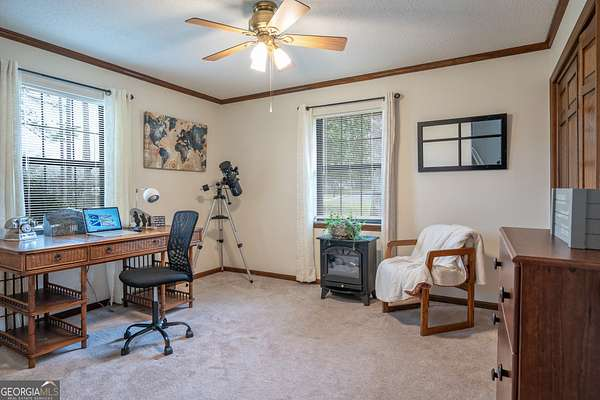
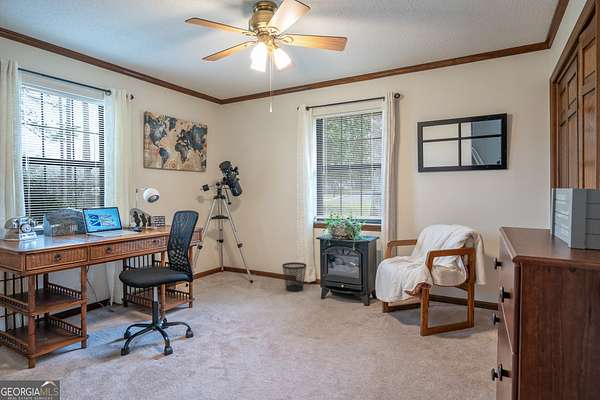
+ wastebasket (294, 277)
